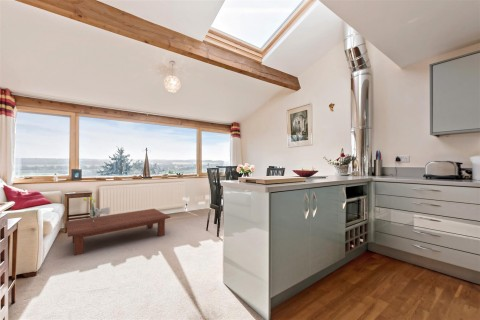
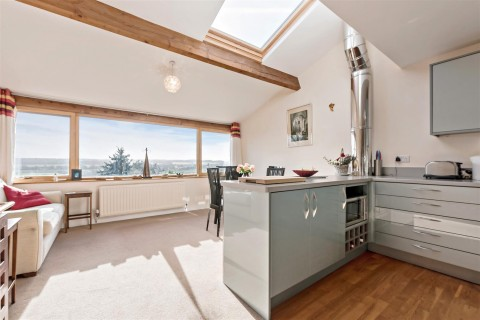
- bouquet (96, 208)
- coffee table (120, 228)
